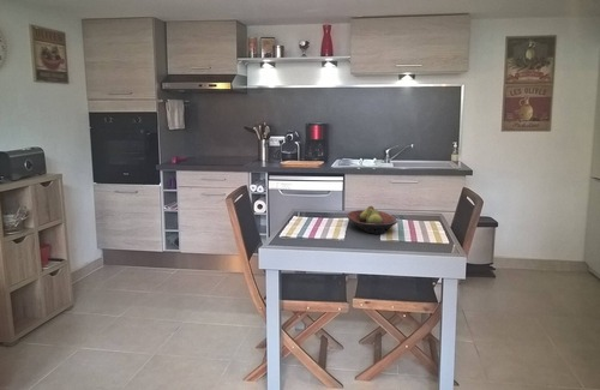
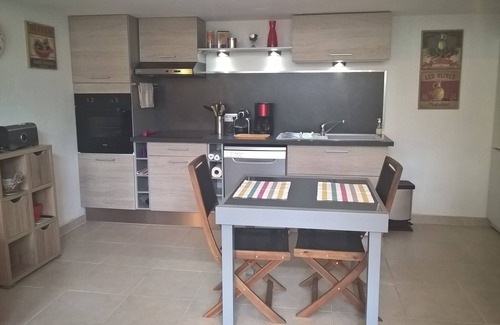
- fruit bowl (371, 217)
